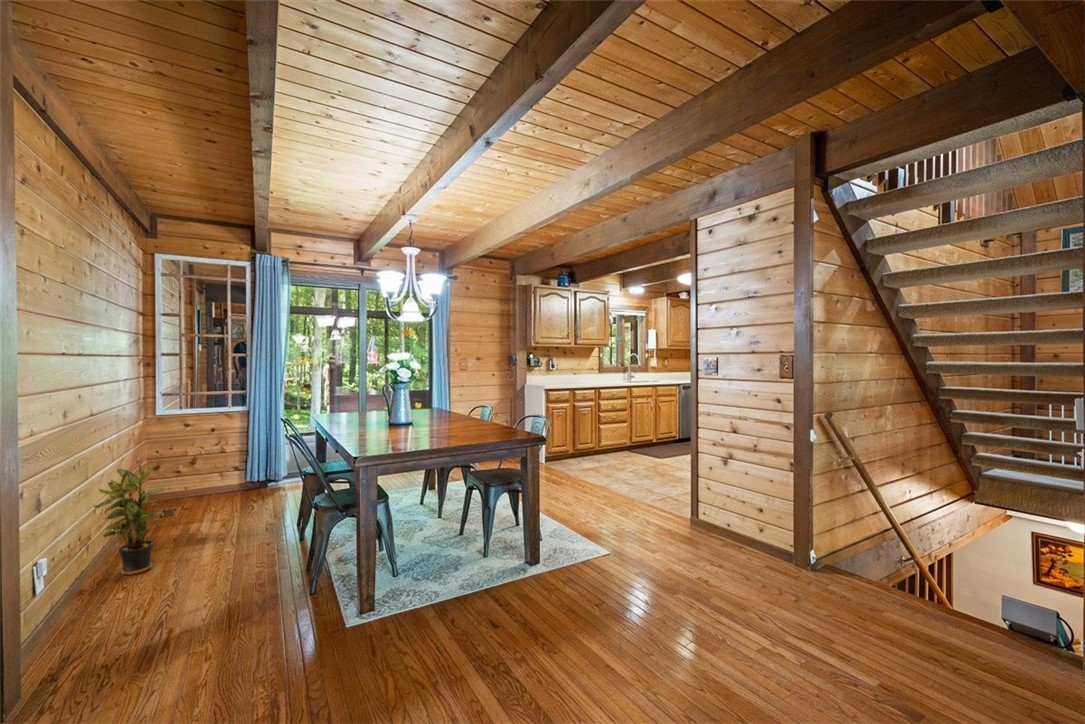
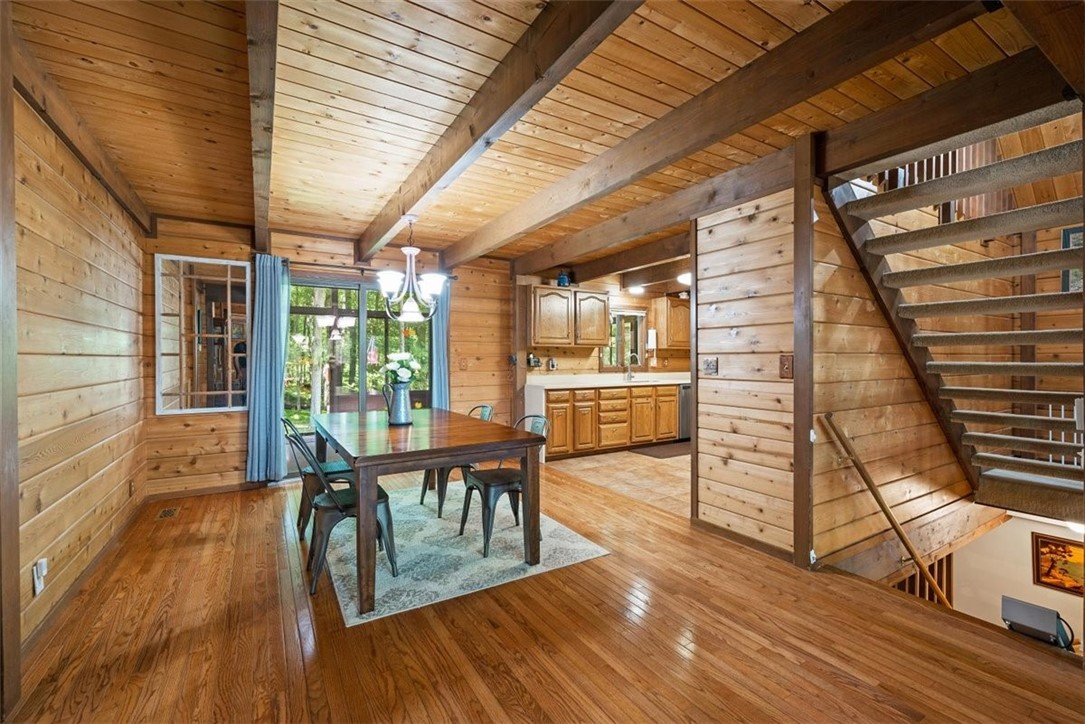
- potted plant (131, 520)
